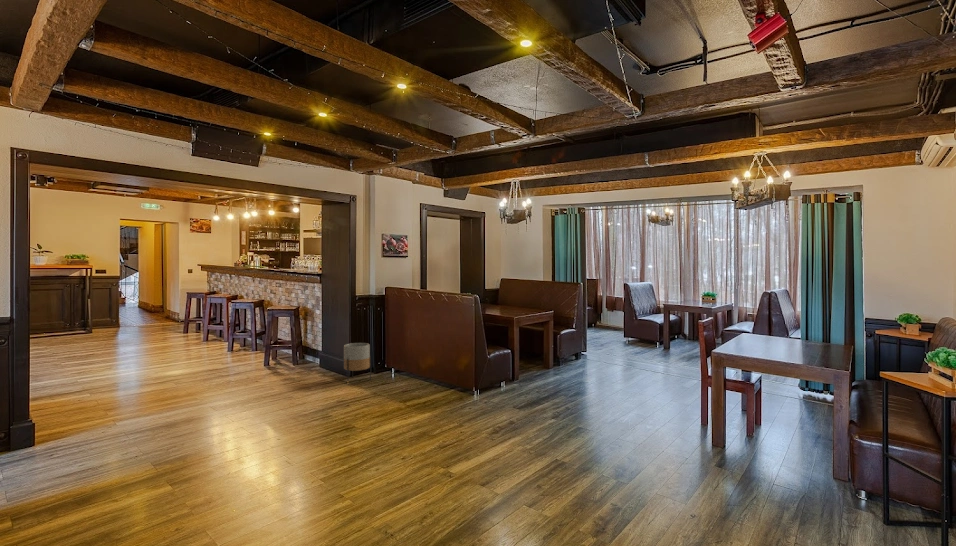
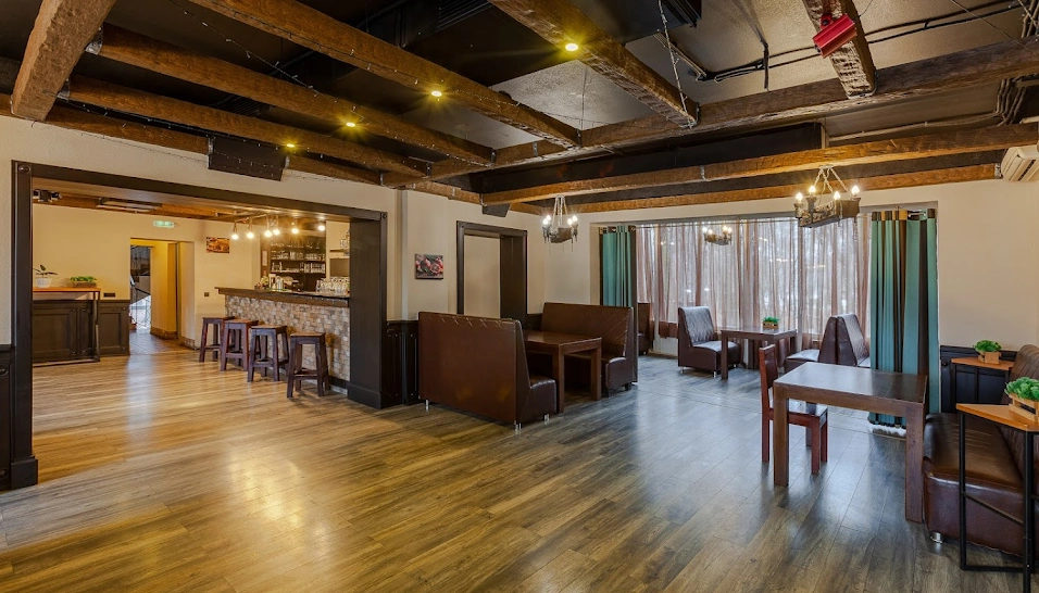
- planter (356, 362)
